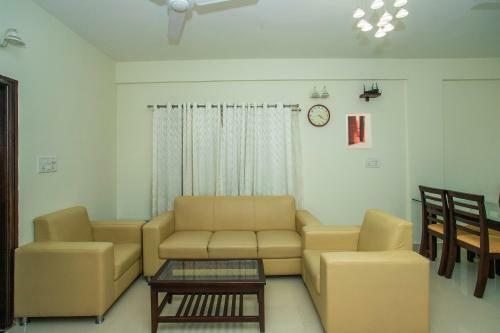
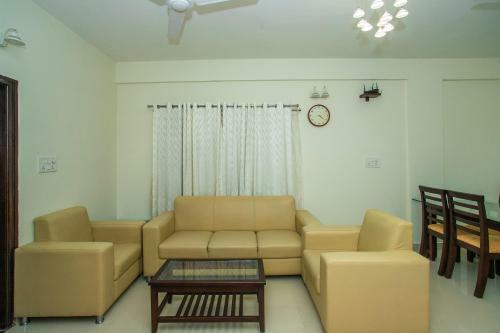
- wall art (358, 130)
